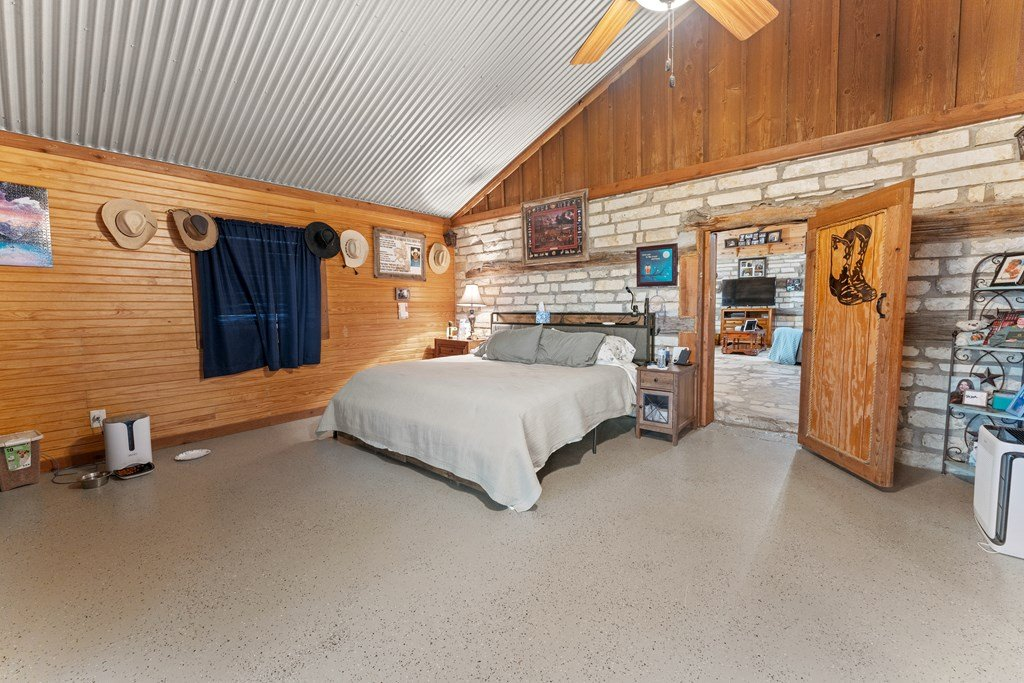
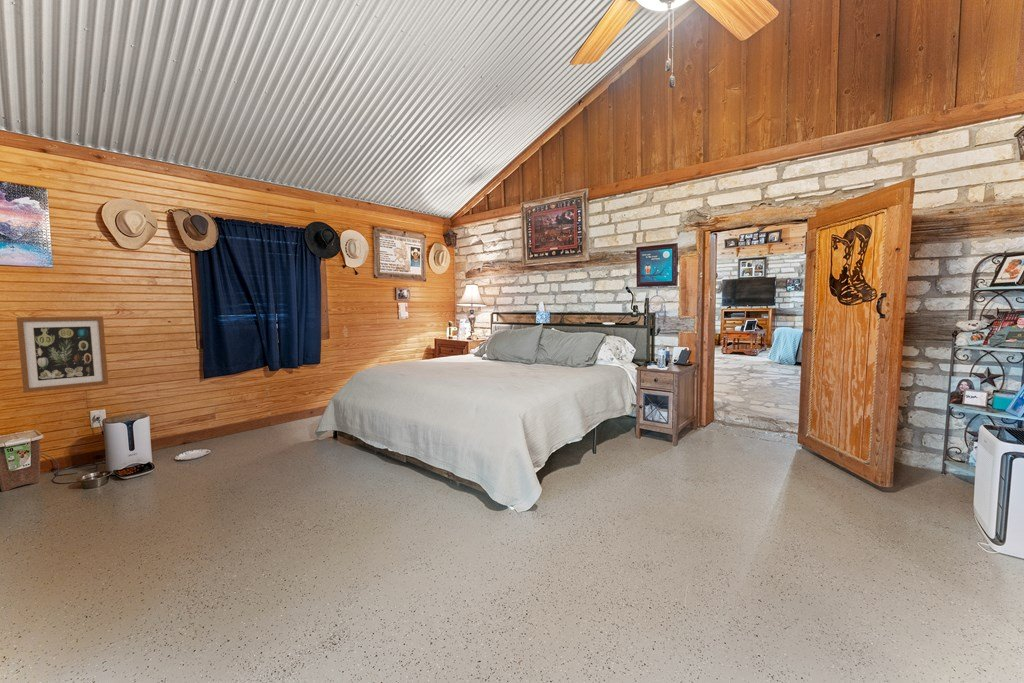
+ wall art (65, 352)
